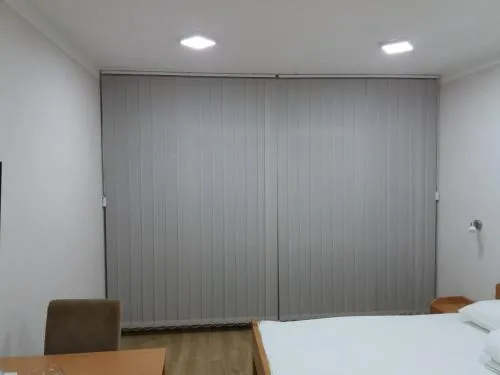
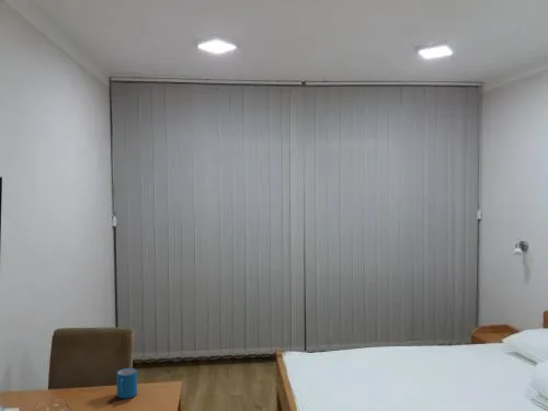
+ mug (125, 385)
